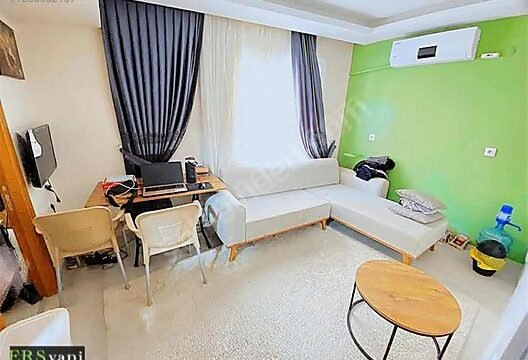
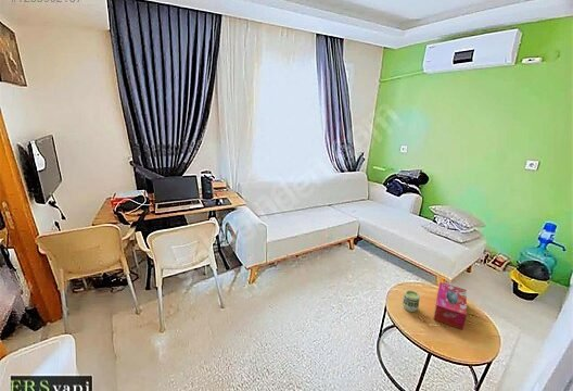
+ cup (410, 301)
+ tissue box (450, 303)
